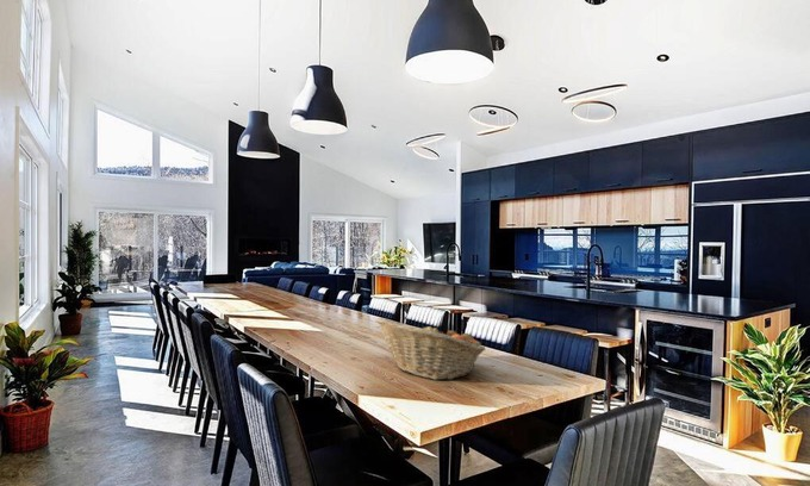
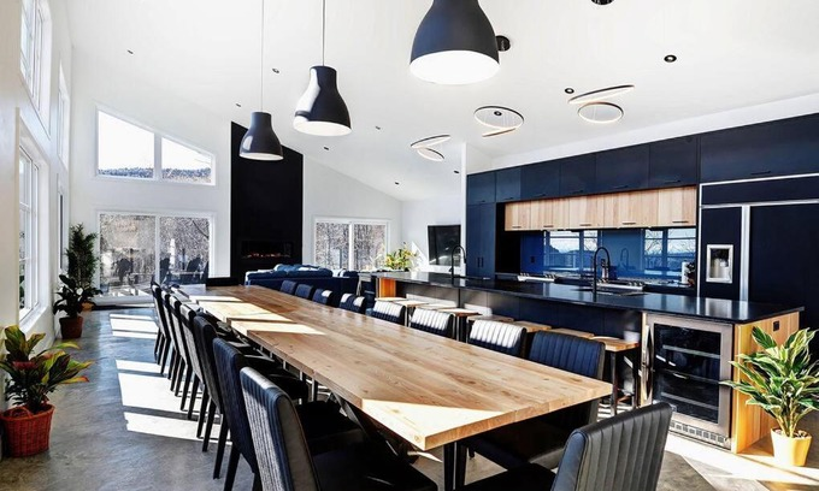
- fruit basket (428, 343)
